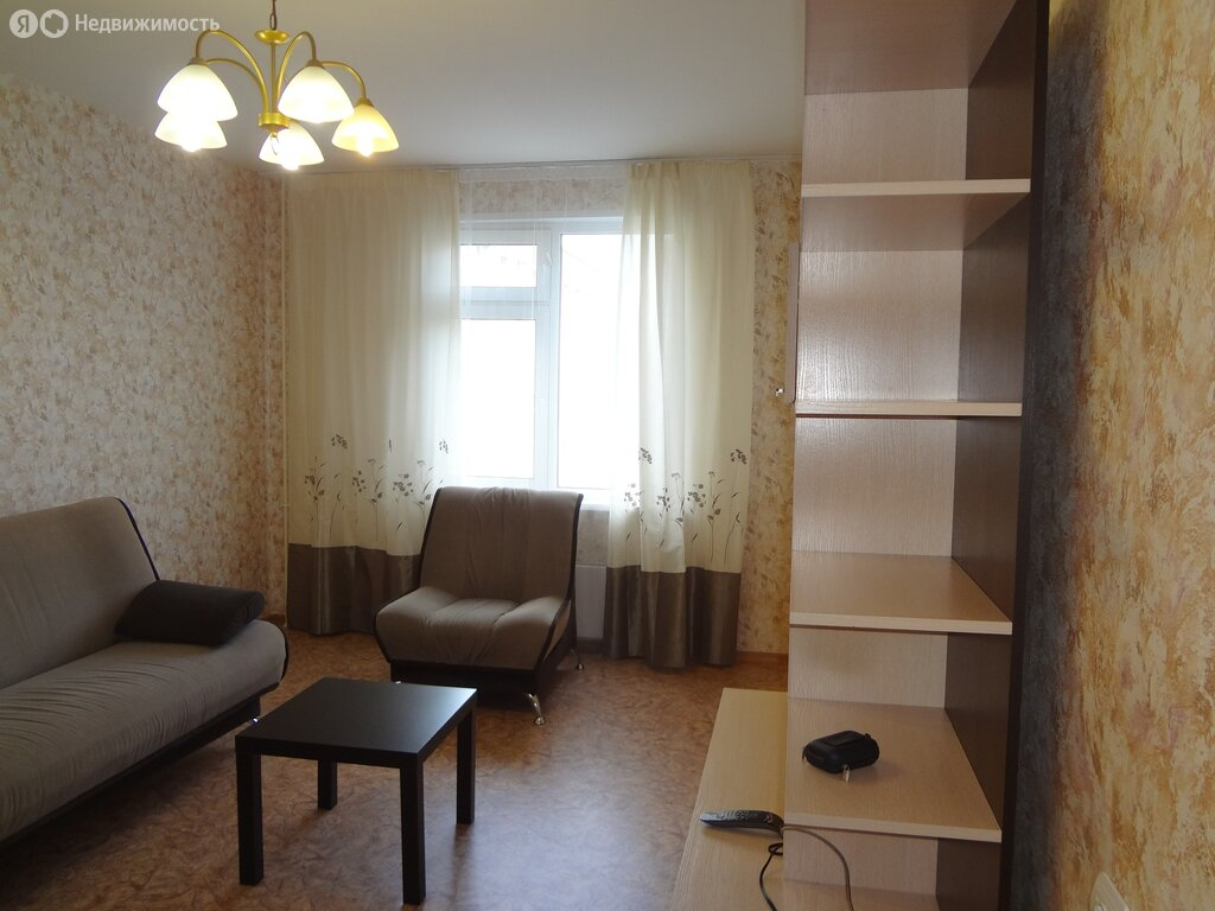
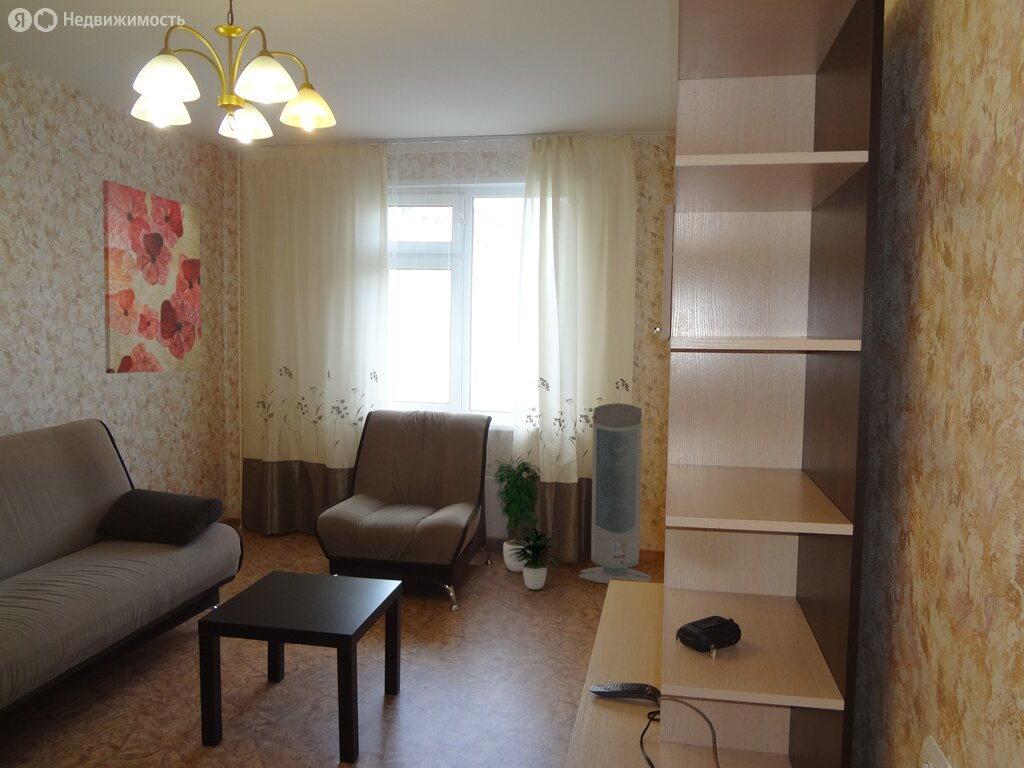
+ air purifier (616, 491)
+ wall art (156, 284)
+ potted plant (523, 516)
